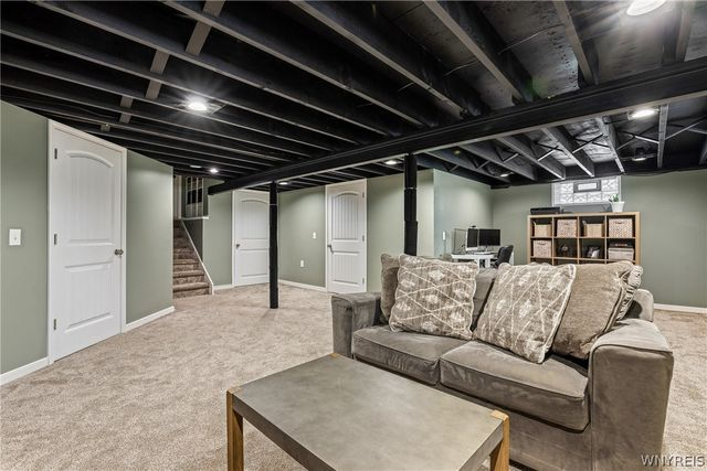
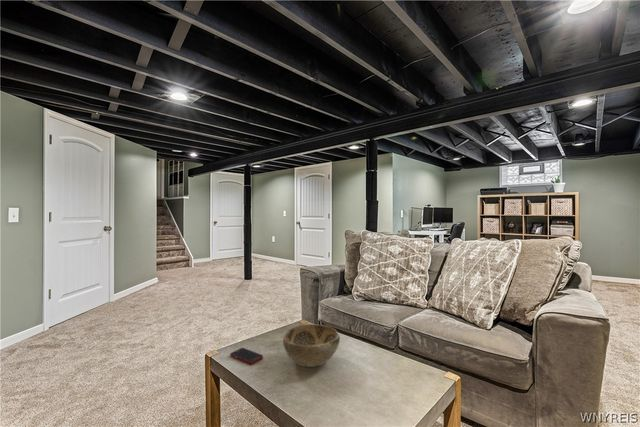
+ cell phone (246, 355)
+ decorative bowl (311, 347)
